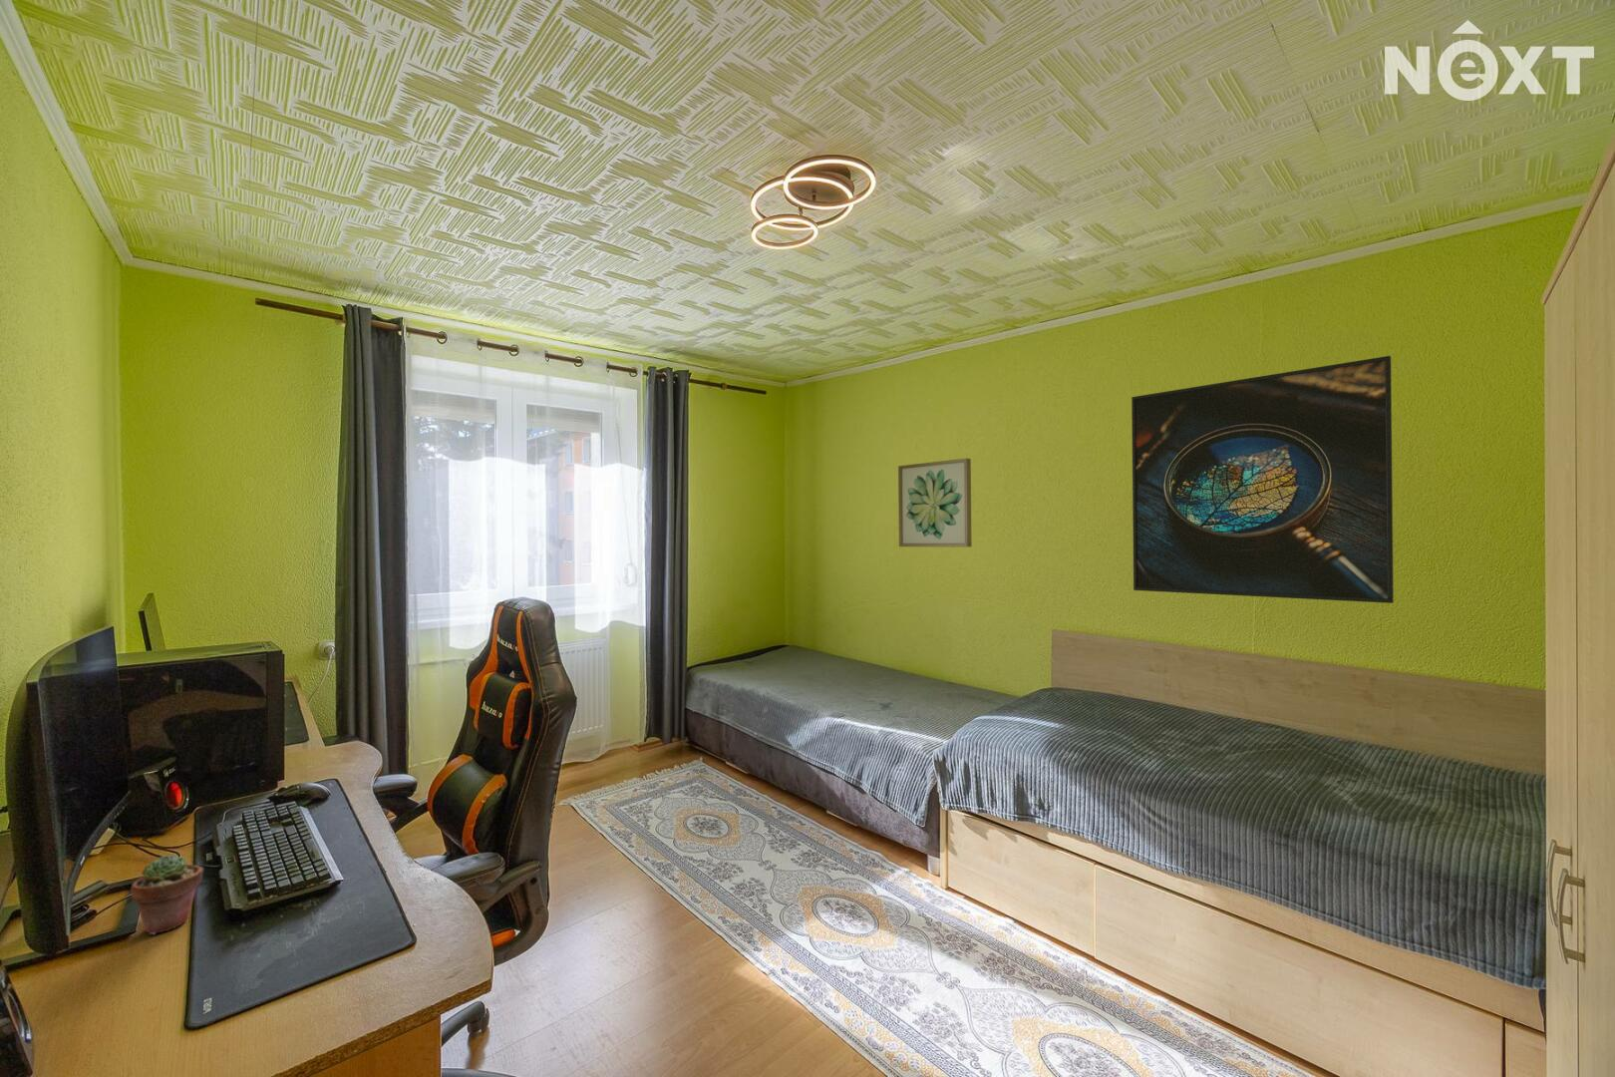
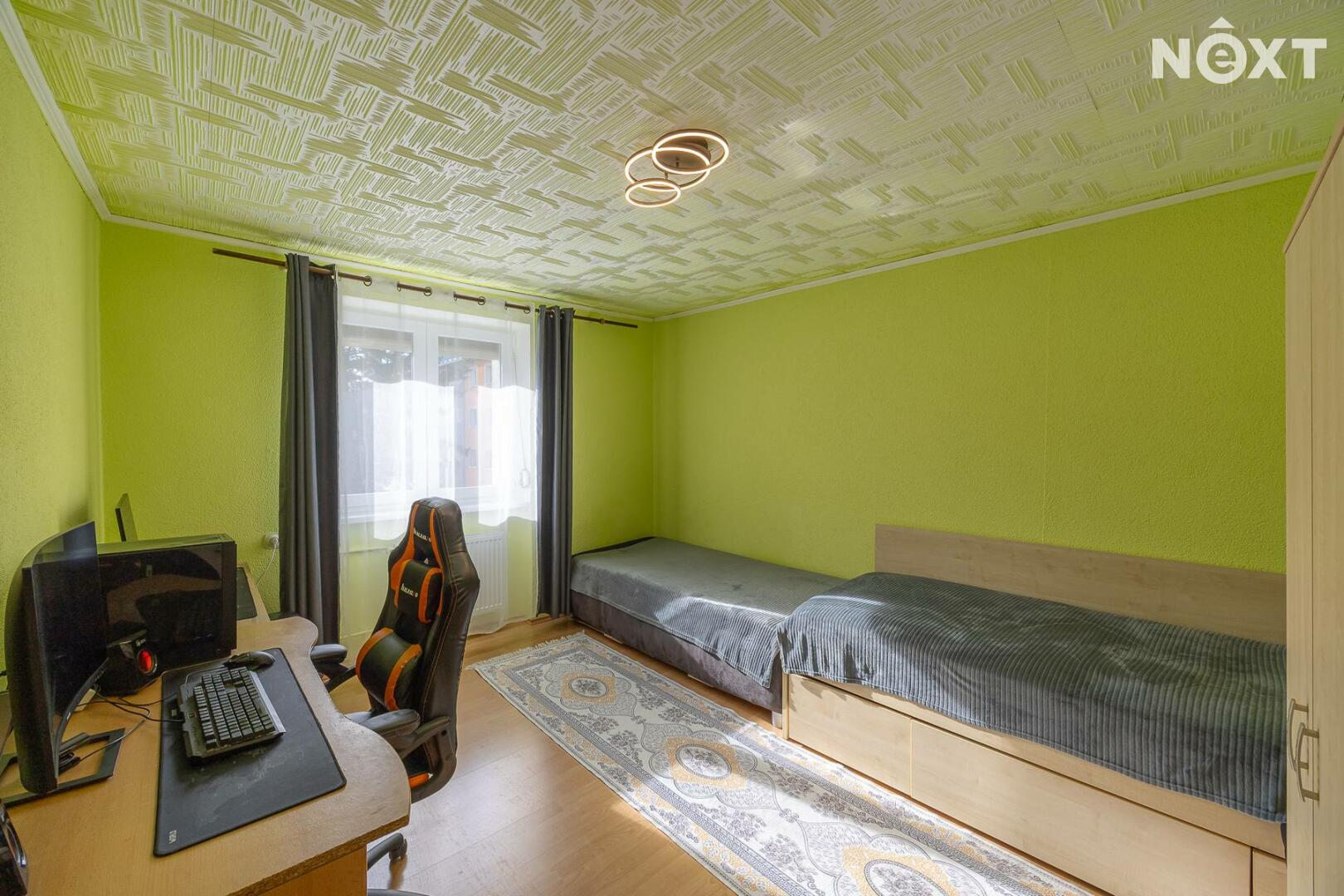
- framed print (1246, 487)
- potted succulent (167, 889)
- wall art (934, 505)
